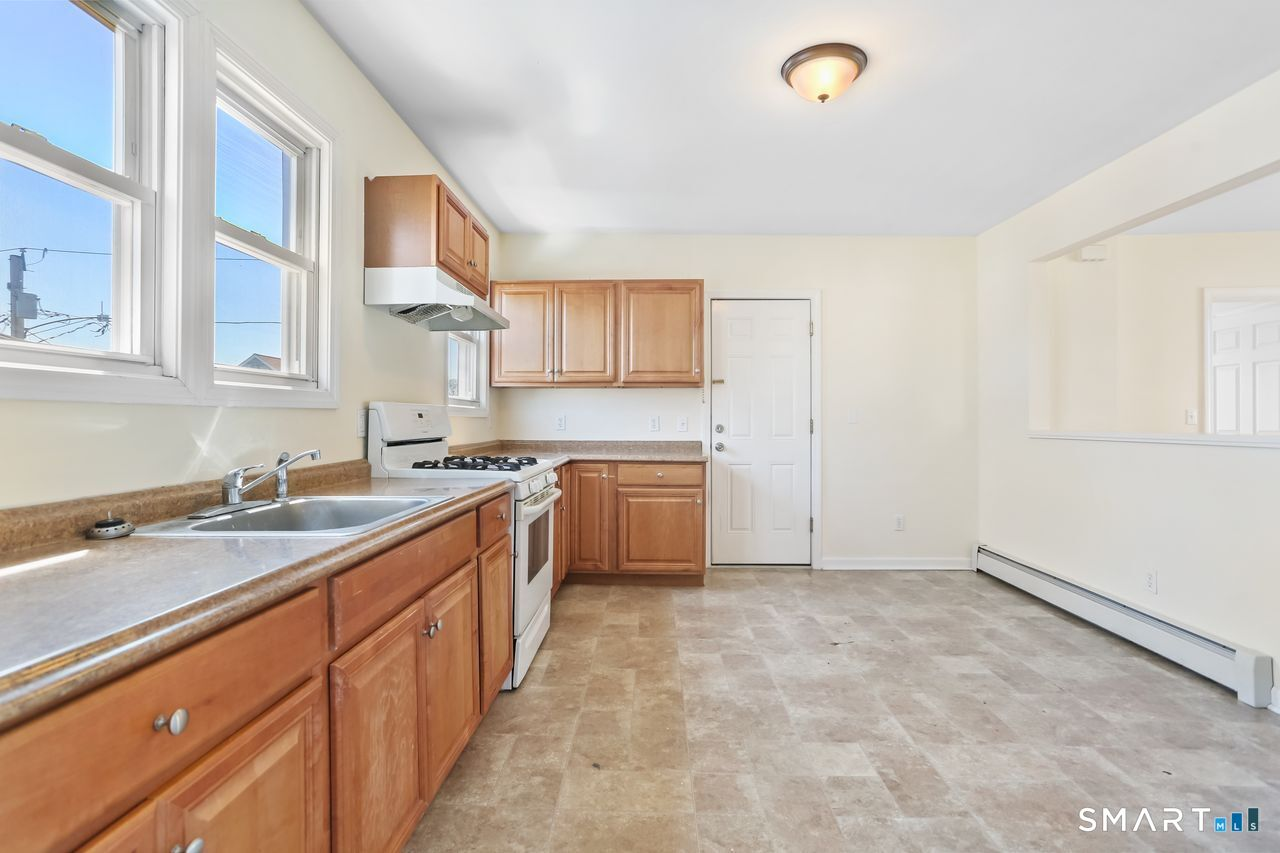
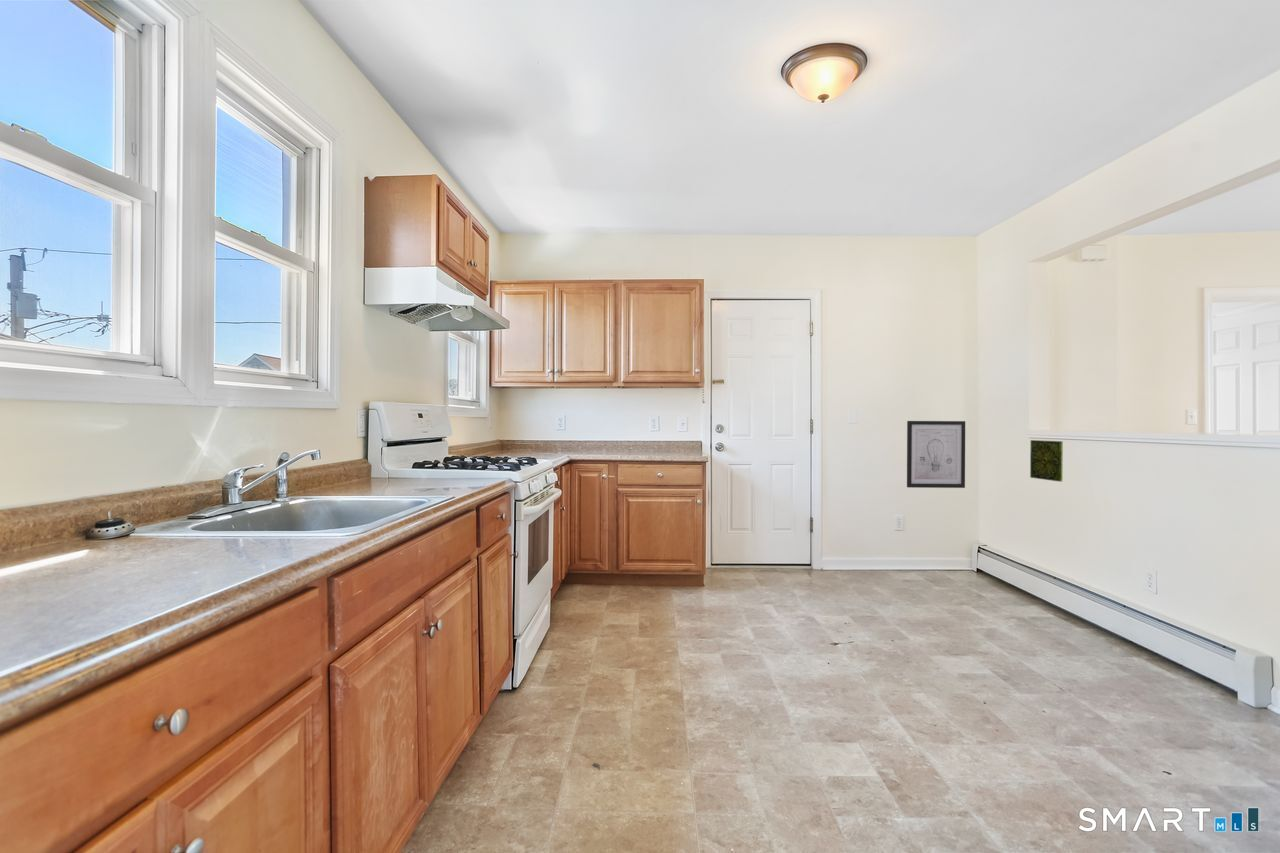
+ decorative tile (1045, 460)
+ wall art (935, 454)
